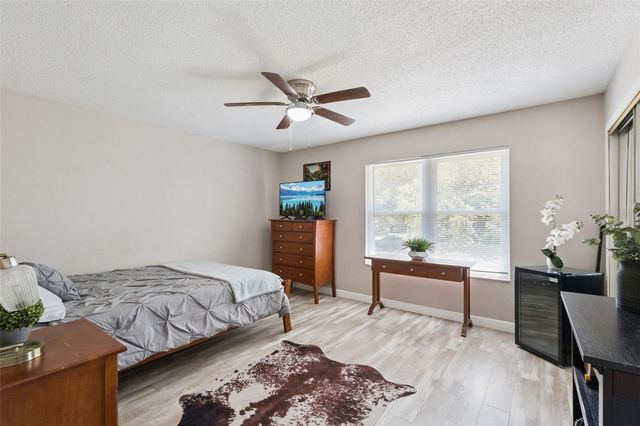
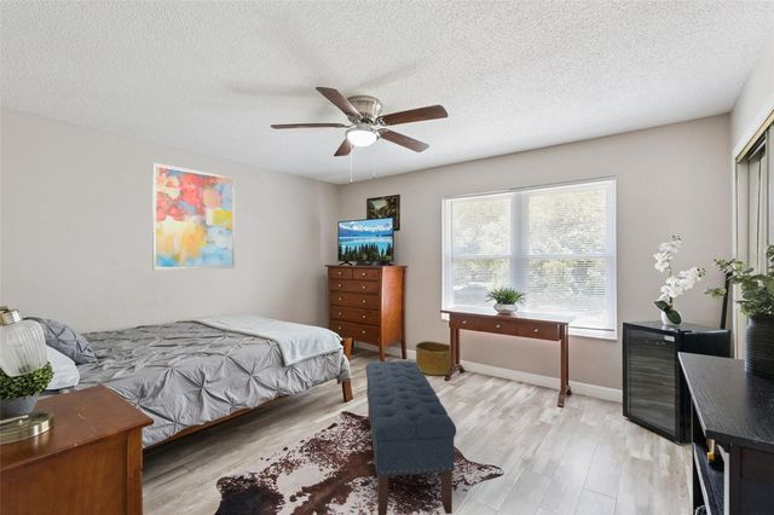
+ wall art (197, 220)
+ basket (434, 358)
+ bench (400, 421)
